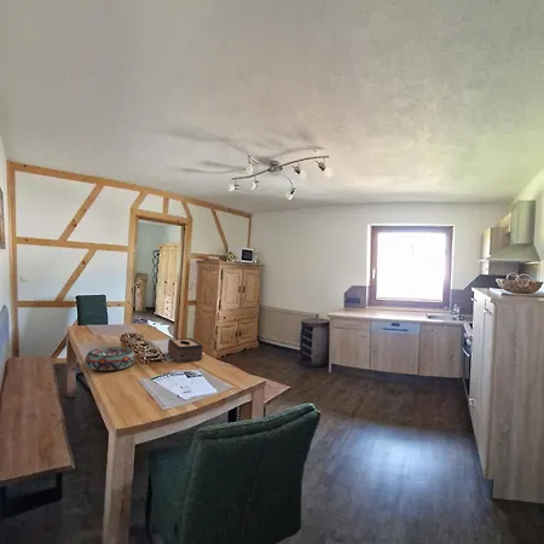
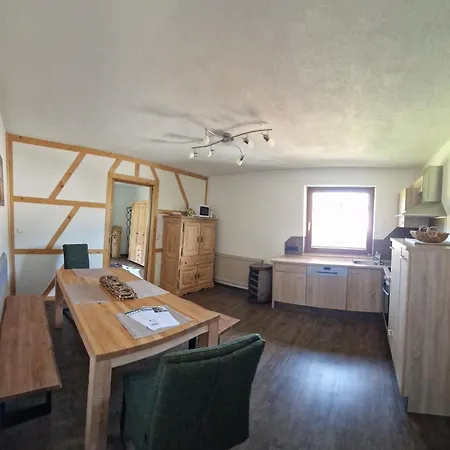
- decorative bowl (110, 358)
- tissue box (184, 348)
